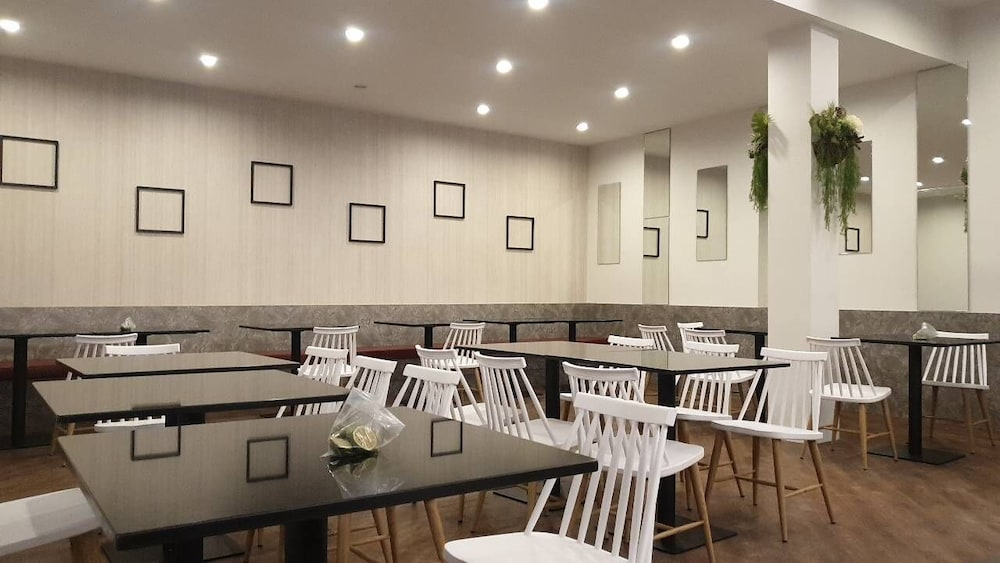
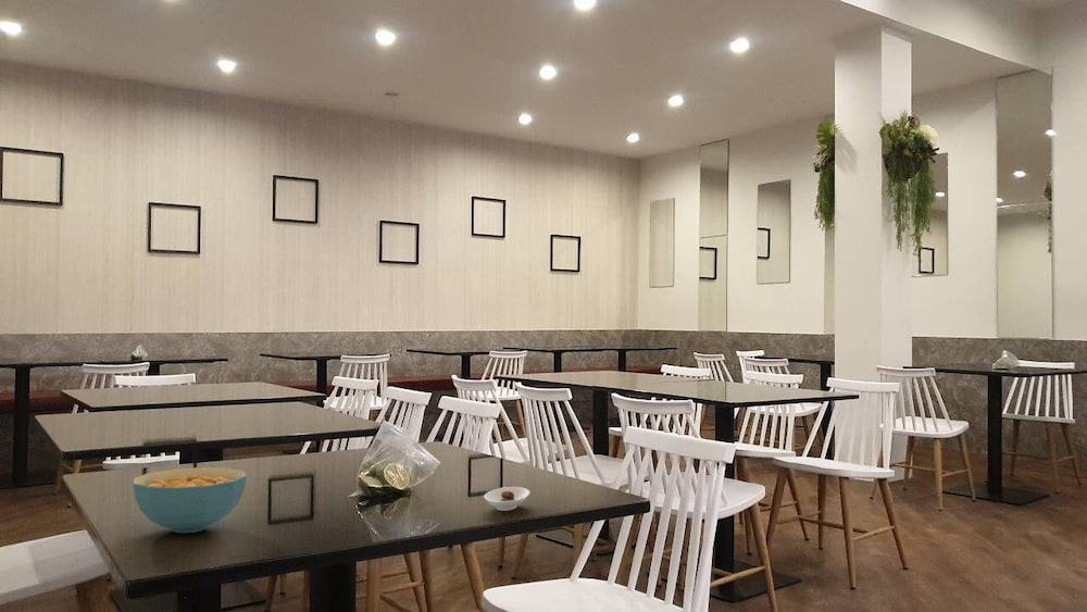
+ cereal bowl (189, 502)
+ saucer (507, 499)
